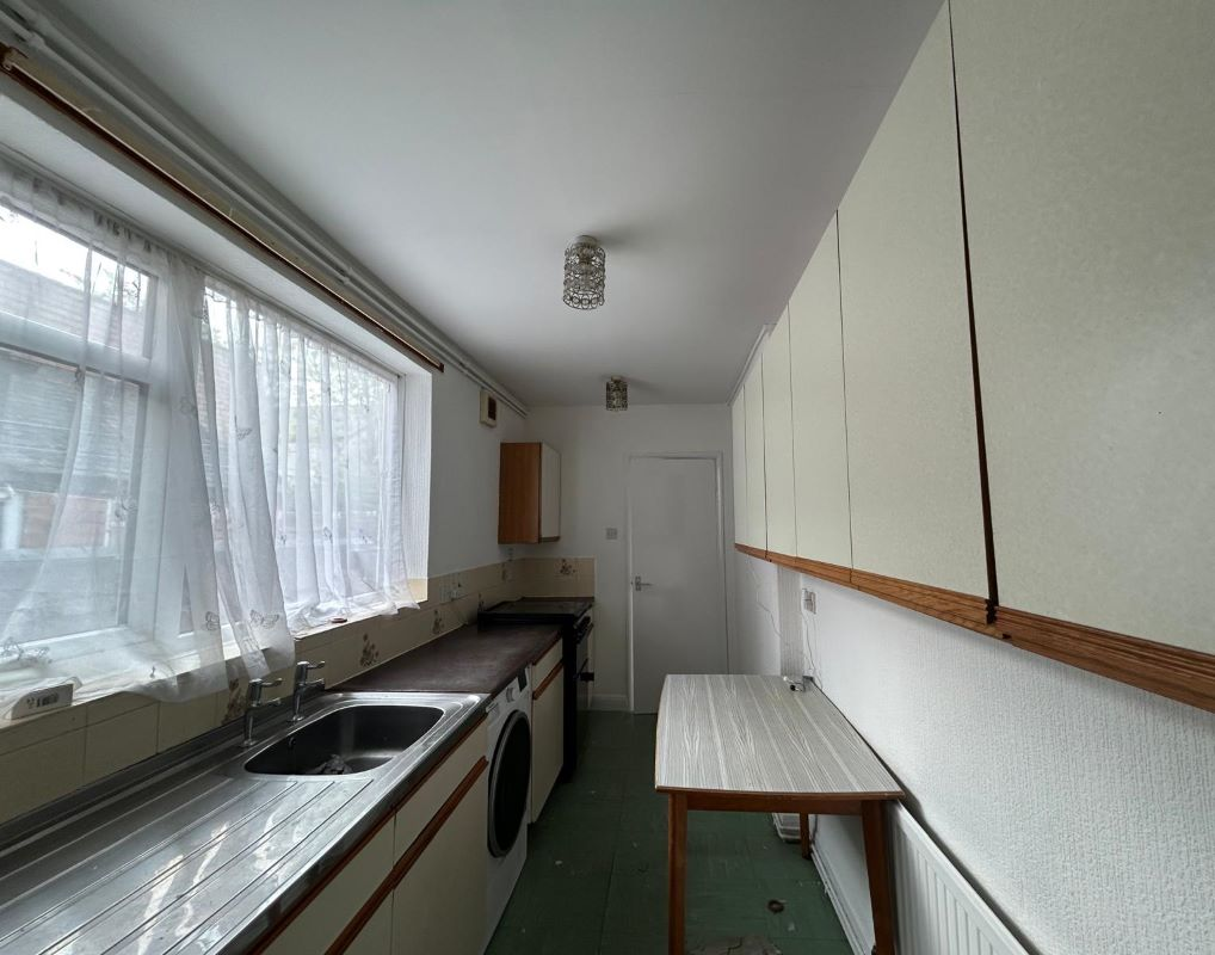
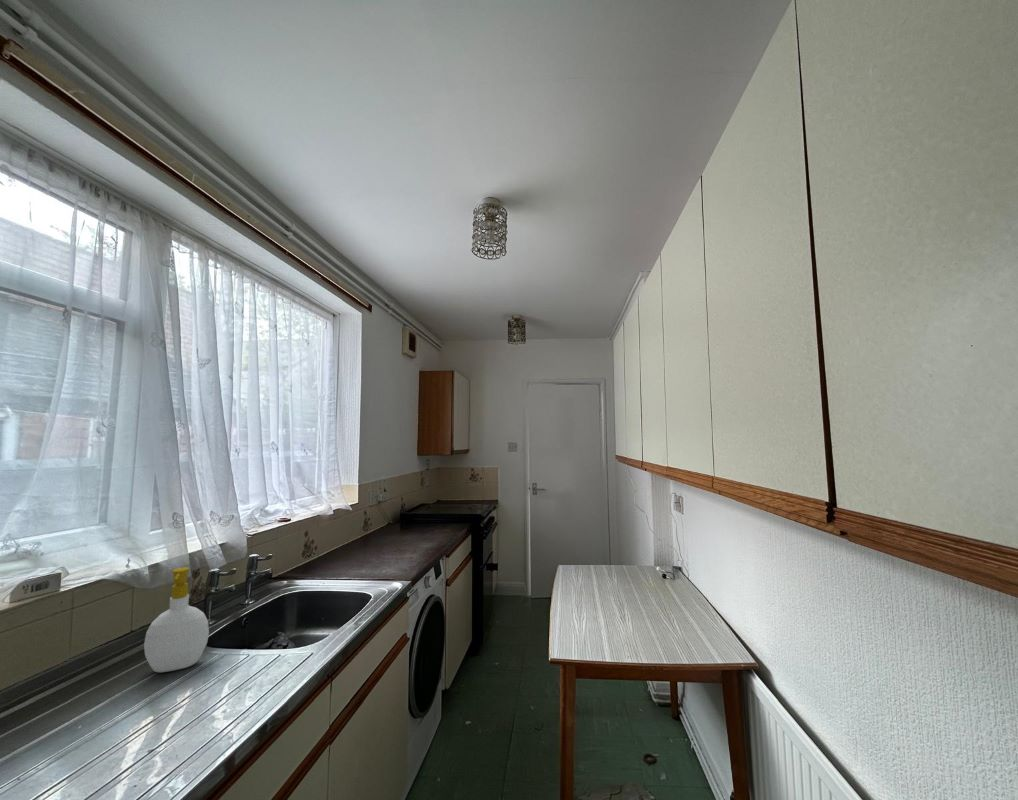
+ soap bottle (178, 618)
